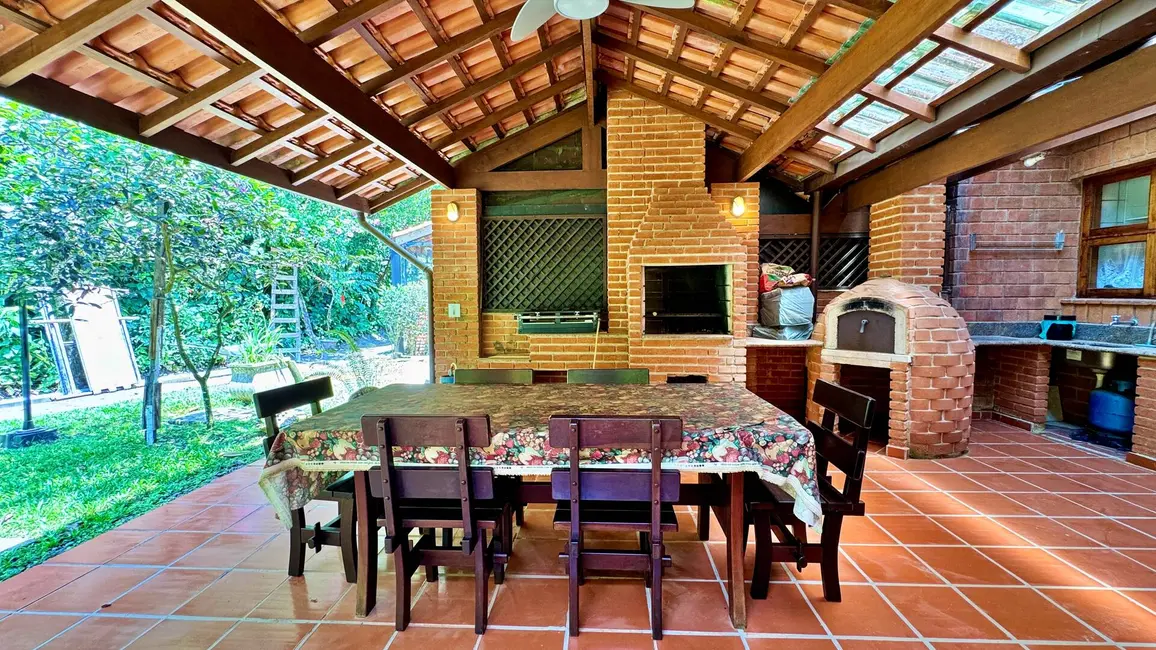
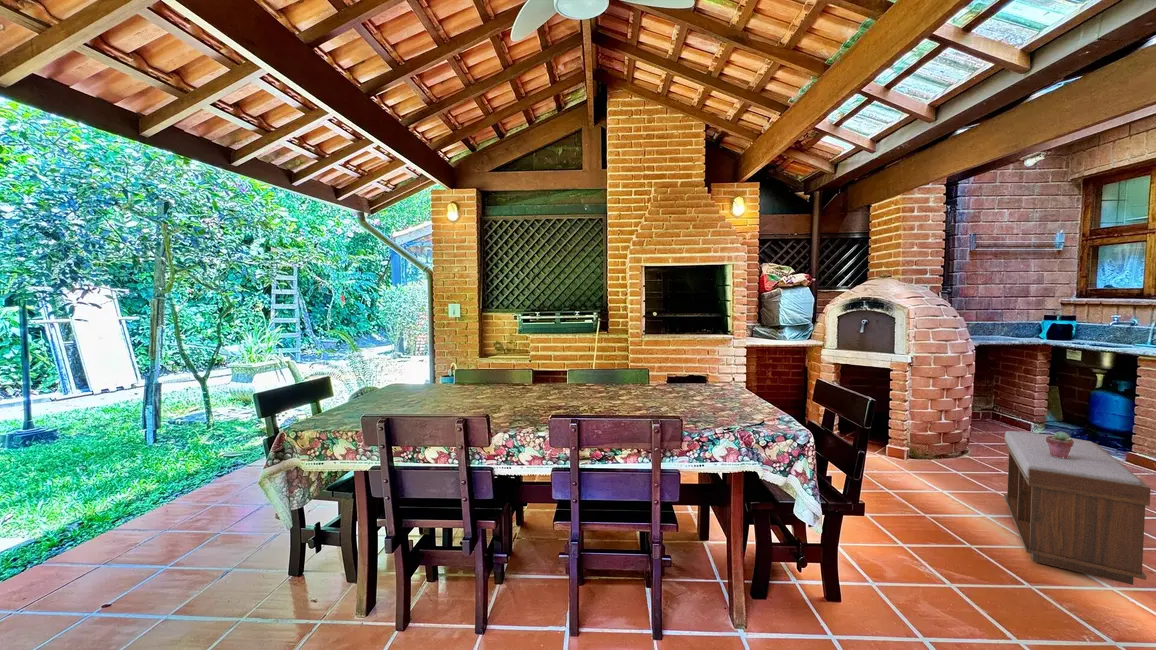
+ potted succulent (1059, 443)
+ bench (1062, 495)
